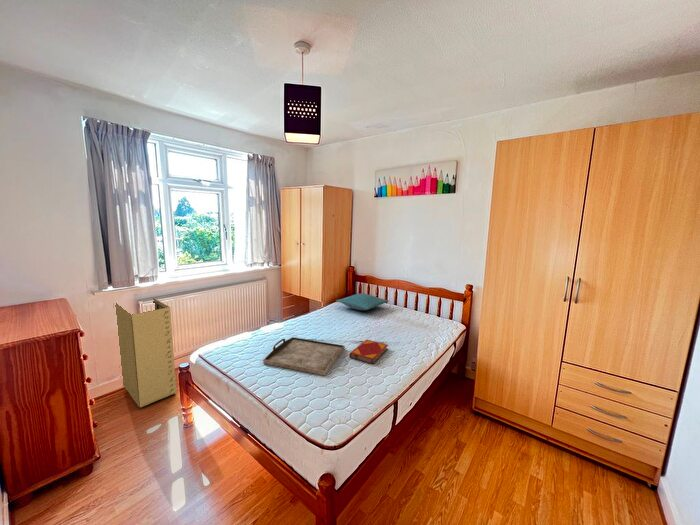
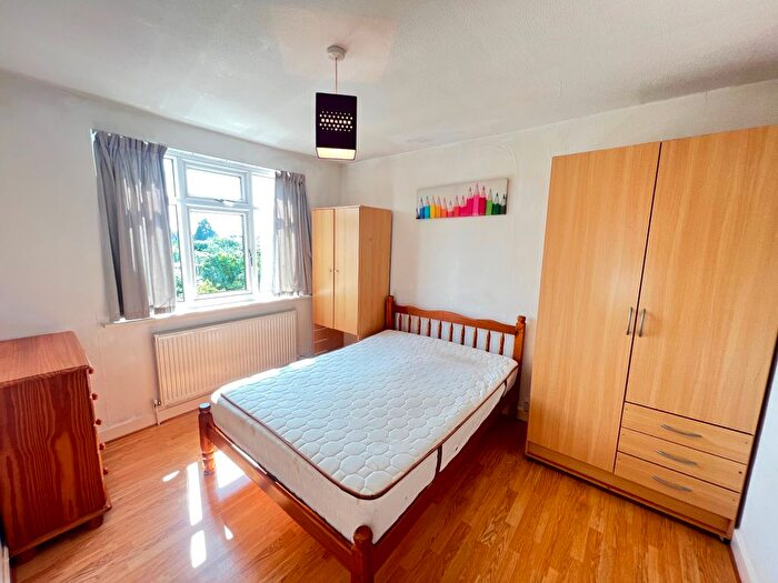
- laundry hamper (144, 347)
- pillow (362, 301)
- serving tray (306, 350)
- hardback book (369, 351)
